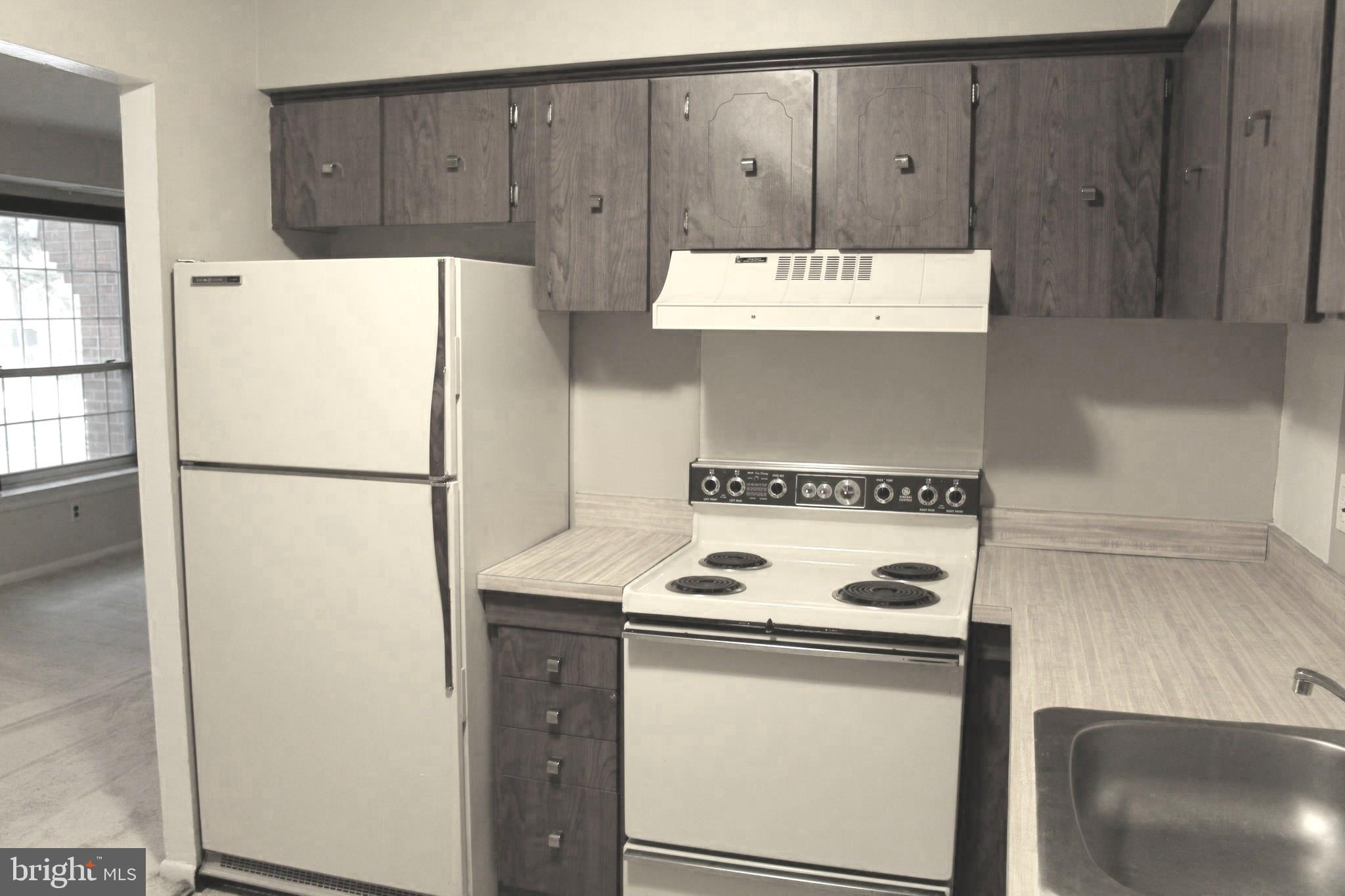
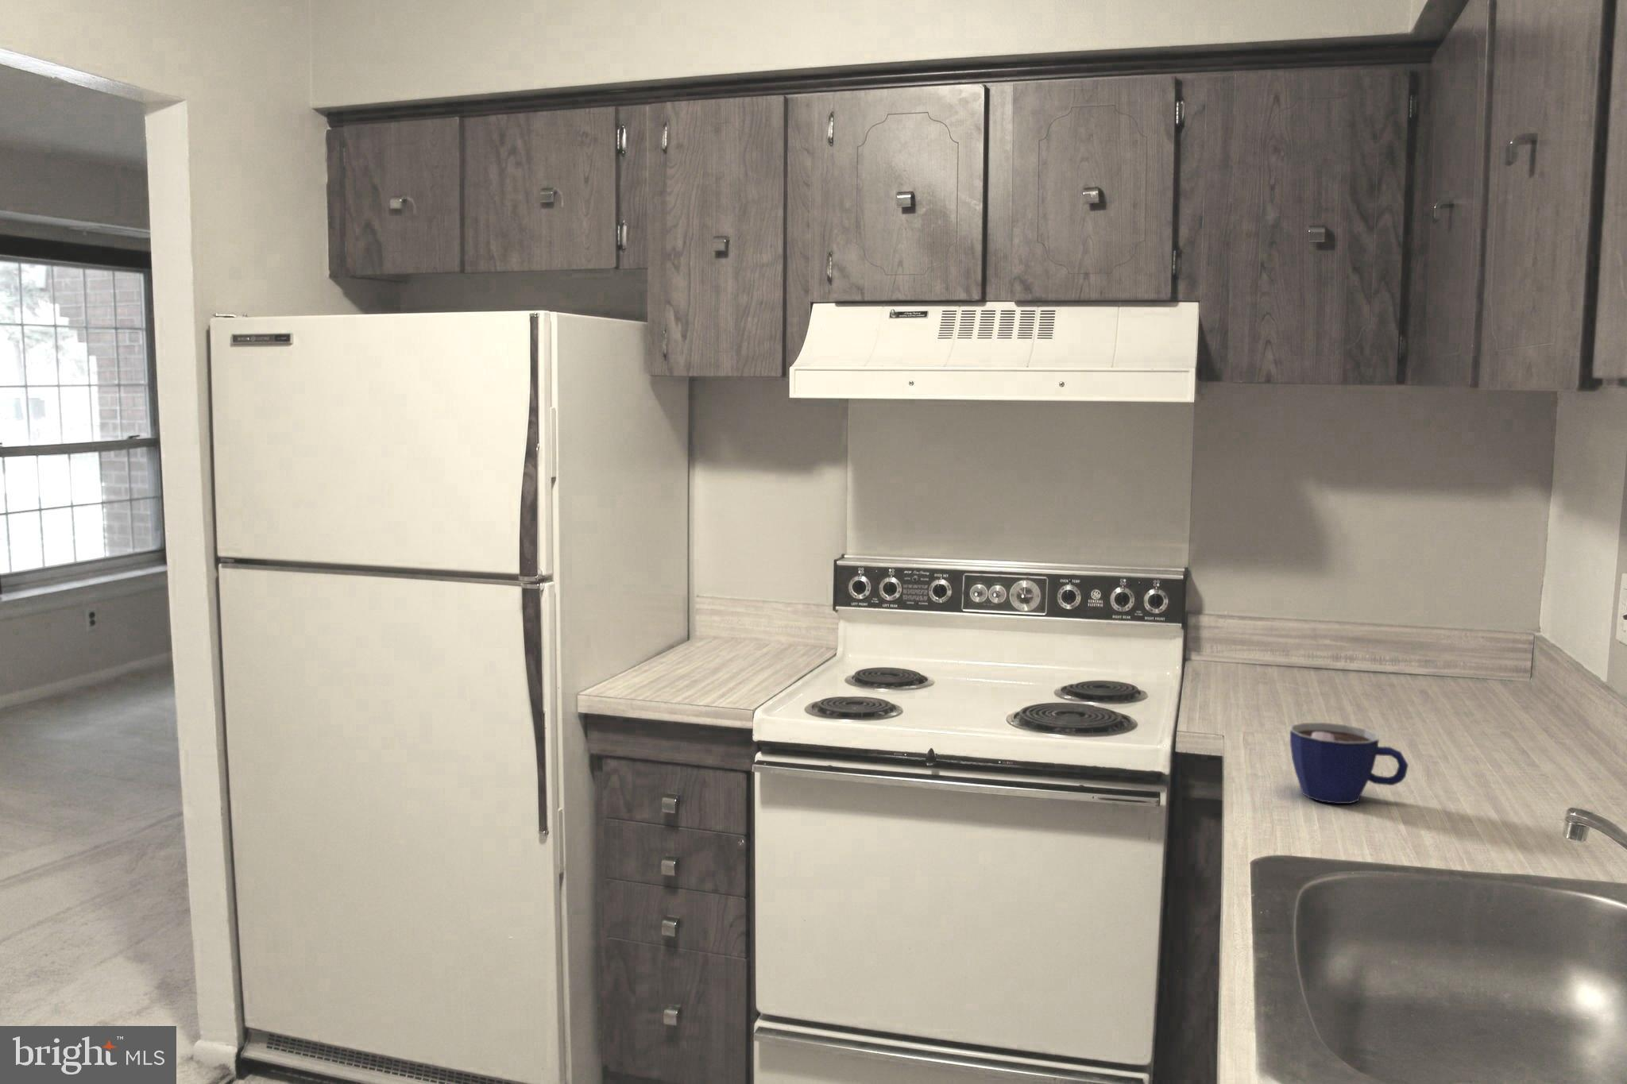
+ cup (1348, 765)
